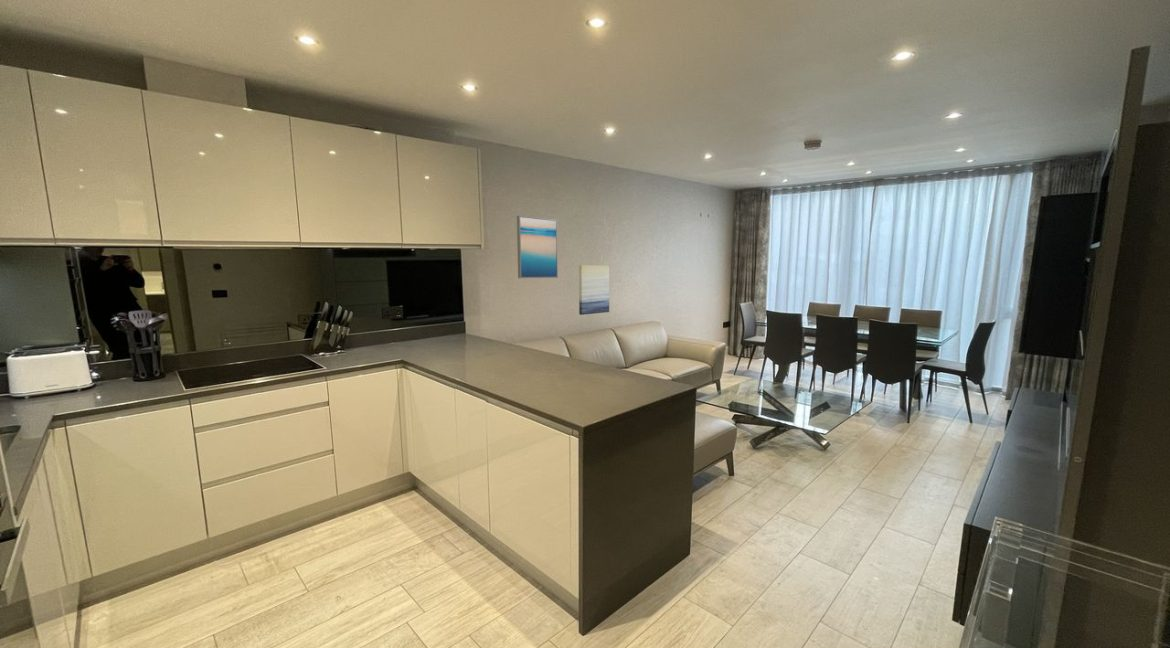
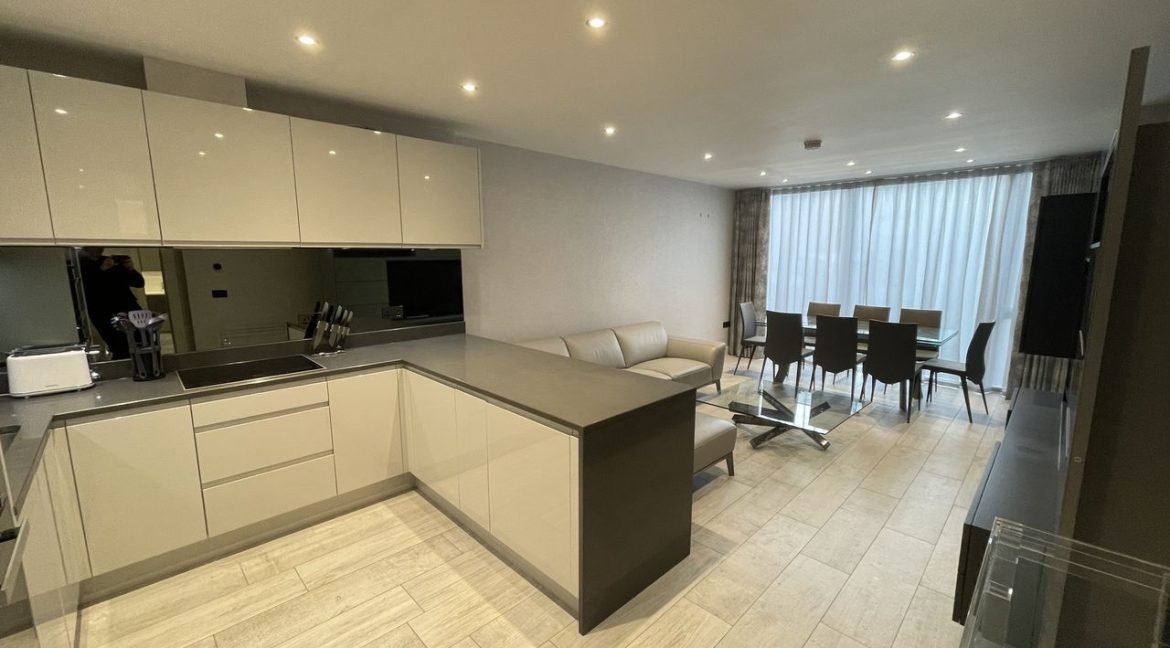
- wall art (594, 289)
- wall art (538, 248)
